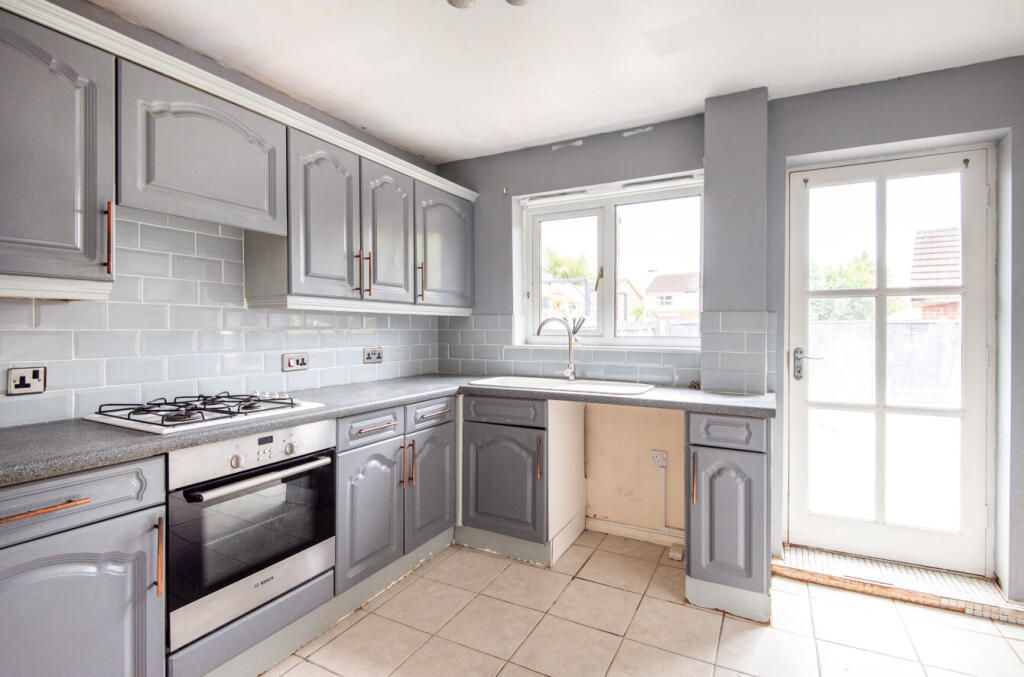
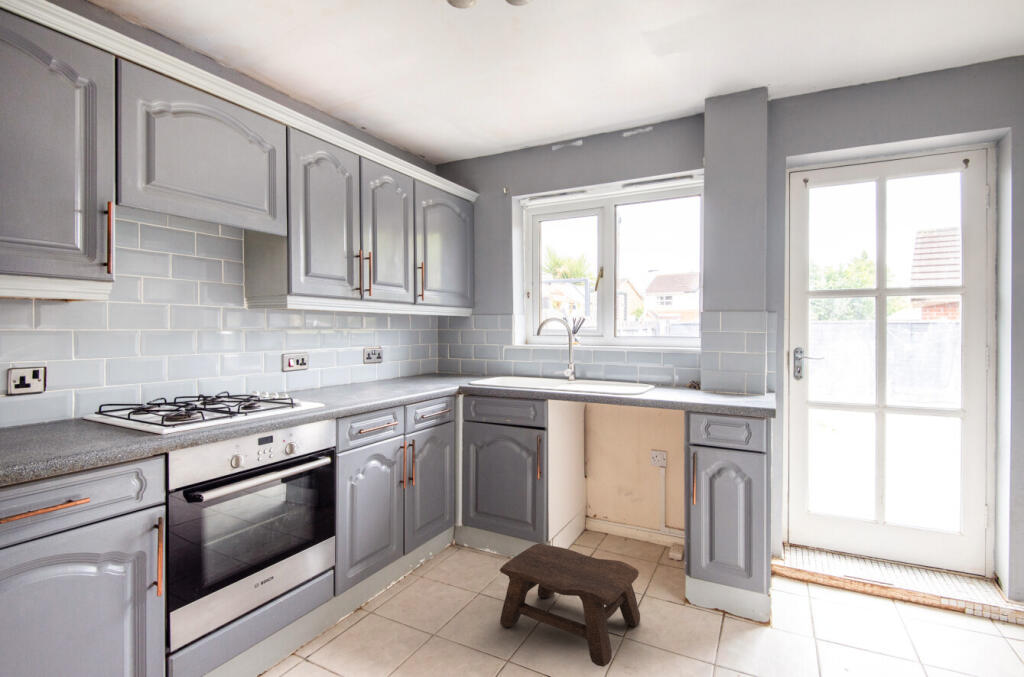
+ stool (571, 594)
